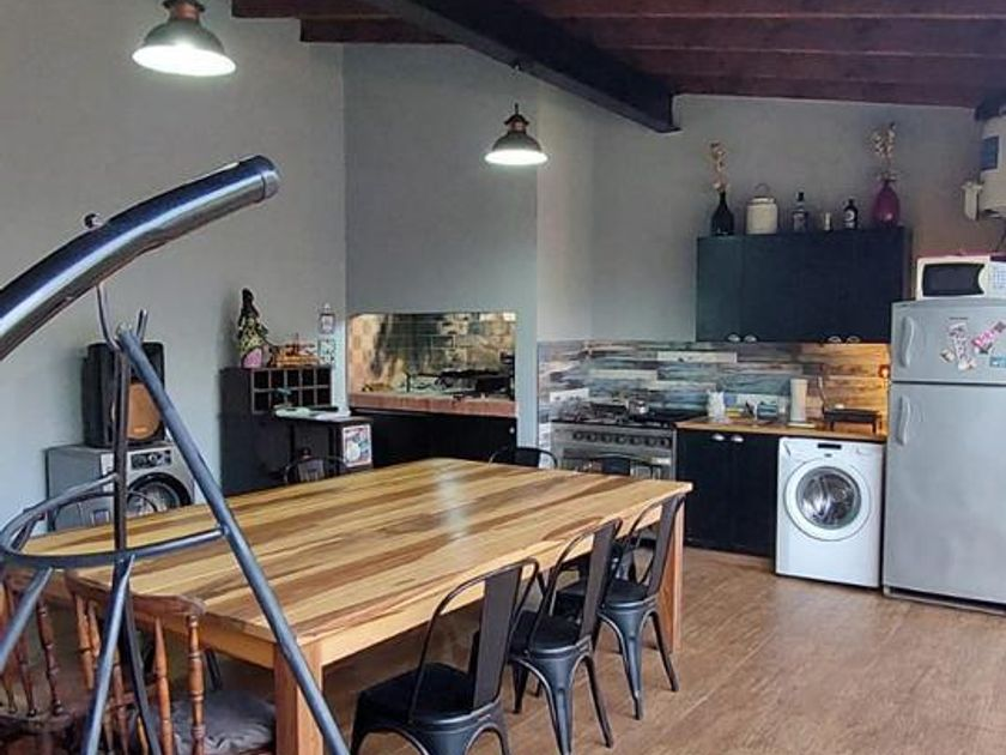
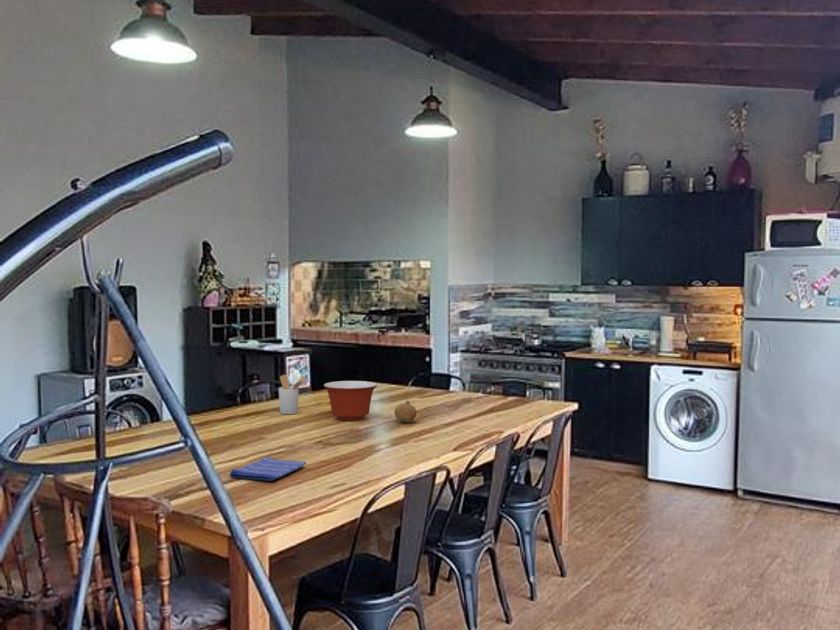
+ dish towel (268, 467)
+ fruit (405, 411)
+ mixing bowl (350, 401)
+ utensil holder (293, 393)
